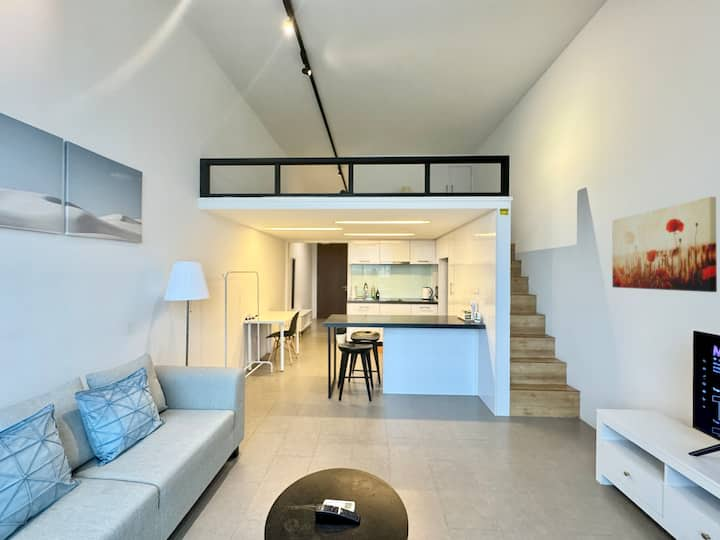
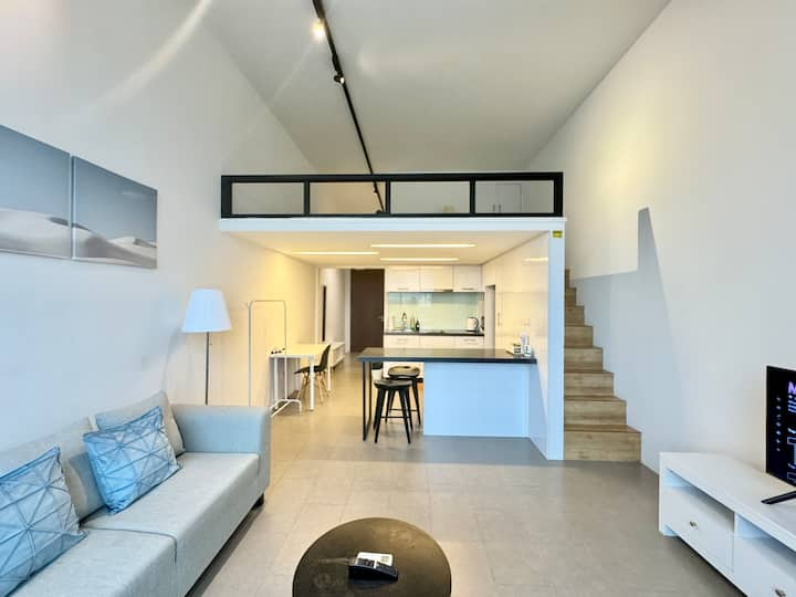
- wall art (655, 249)
